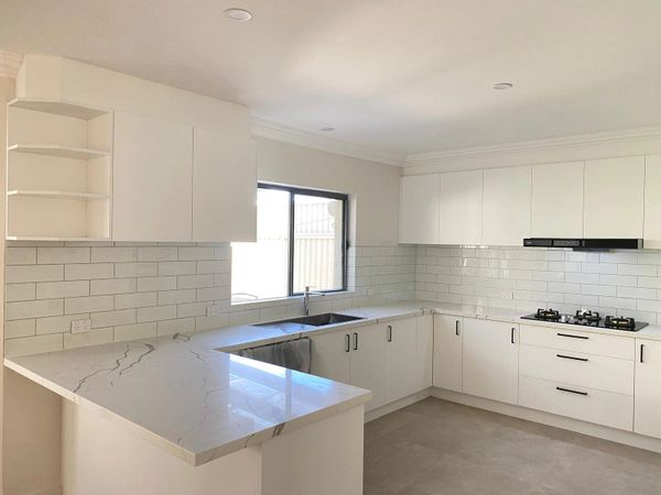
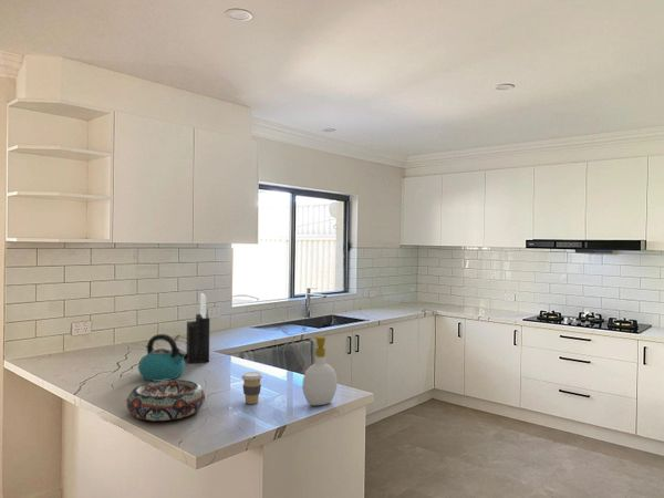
+ kettle (164, 355)
+ decorative bowl (166, 400)
+ knife block (195, 326)
+ coffee cup (251, 387)
+ soap bottle (319, 370)
